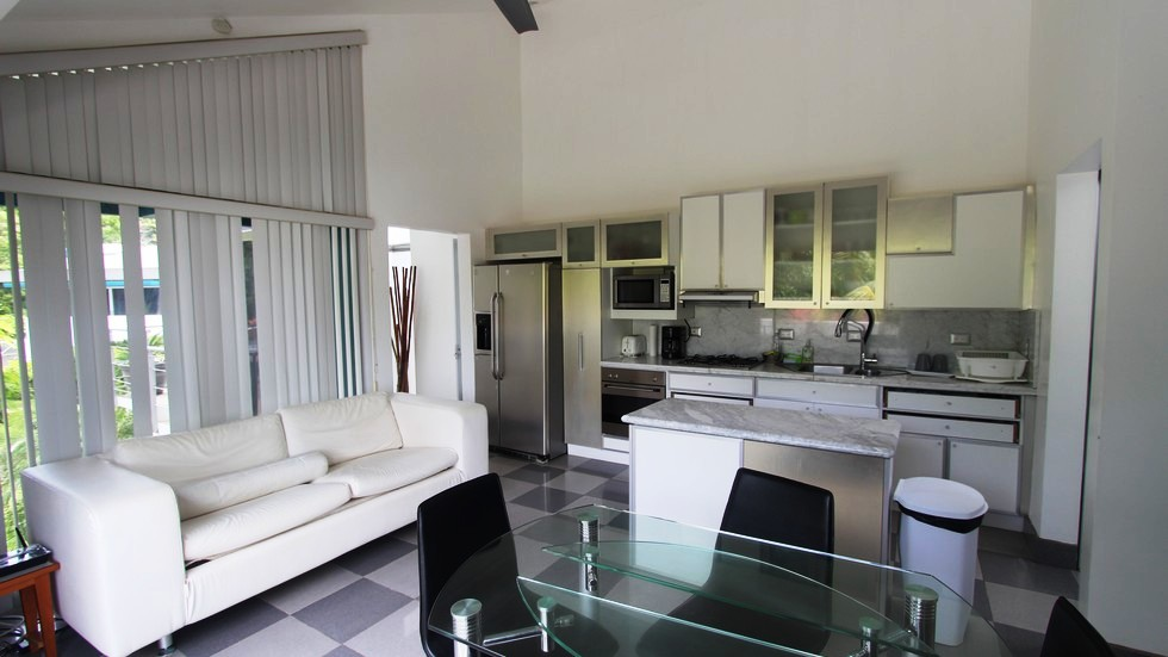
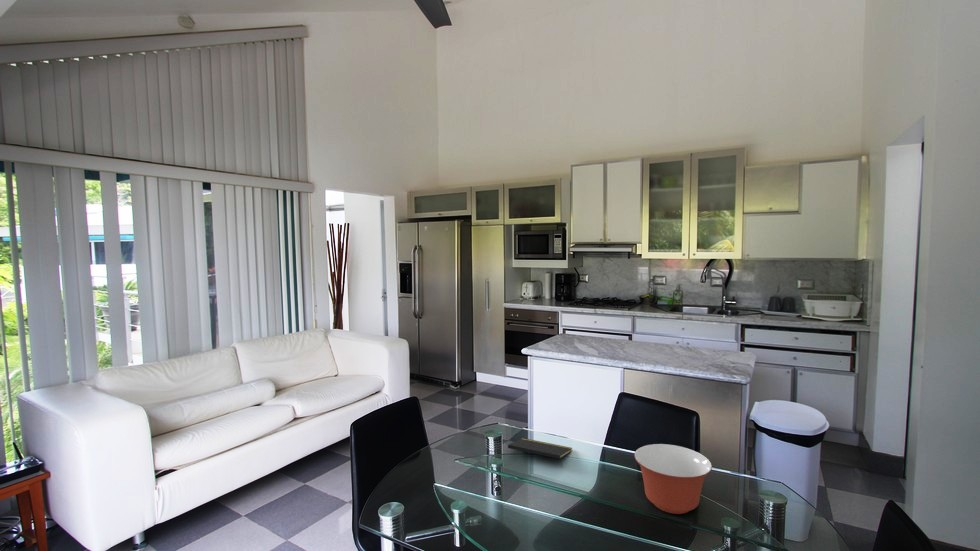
+ mixing bowl (671, 481)
+ notepad (540, 448)
